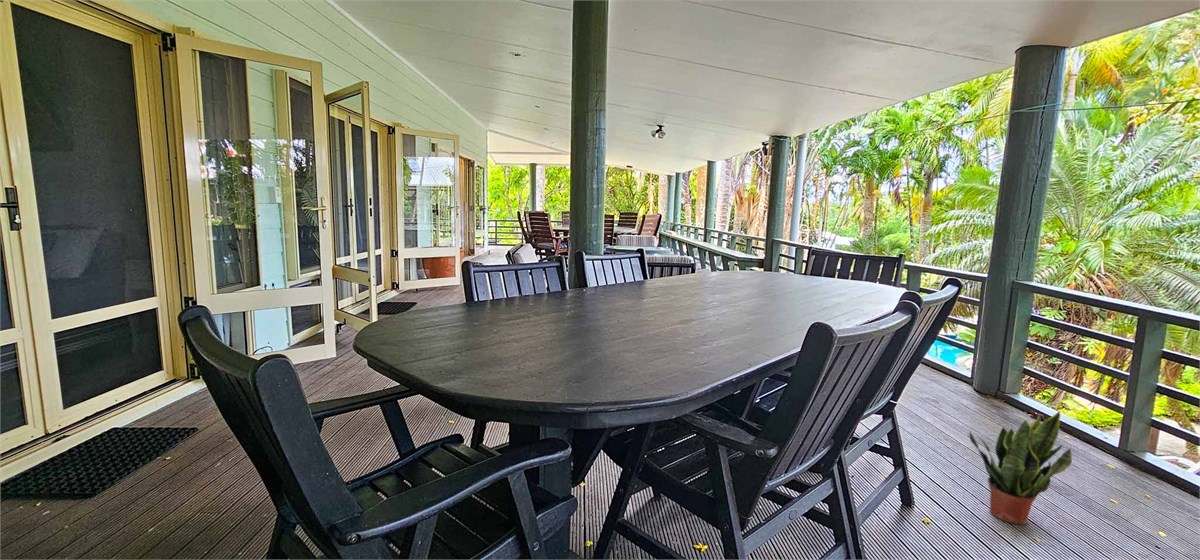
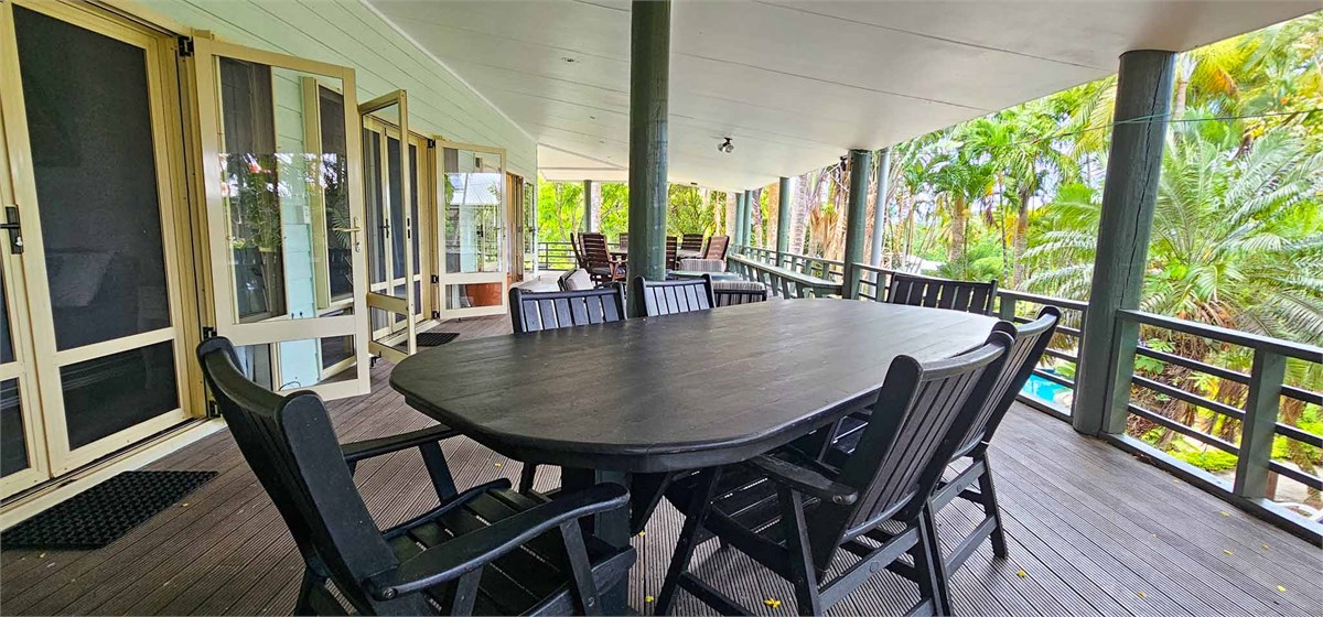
- potted plant (1013, 457)
